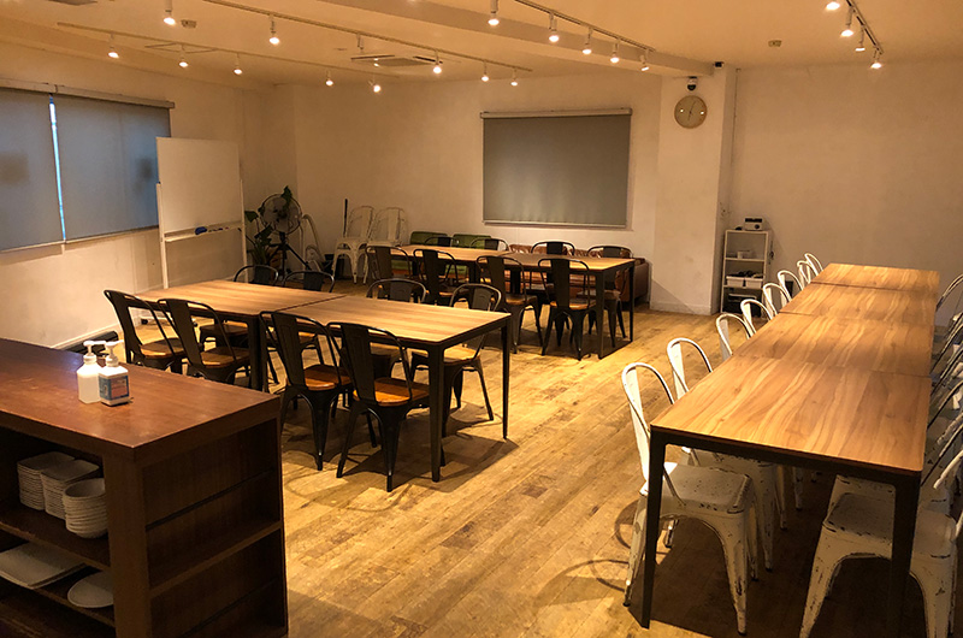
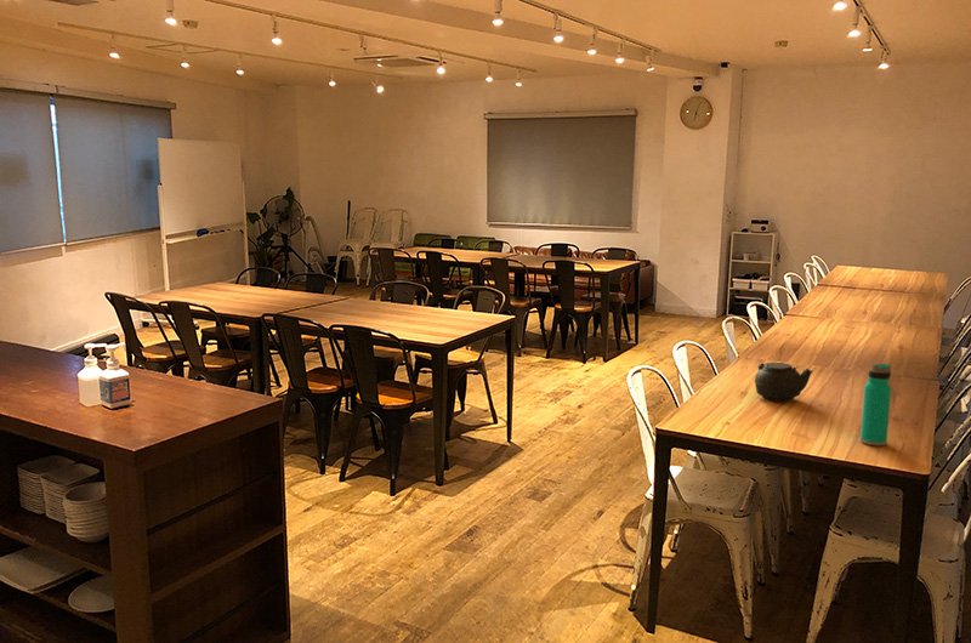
+ water bottle (876, 403)
+ teapot (783, 382)
